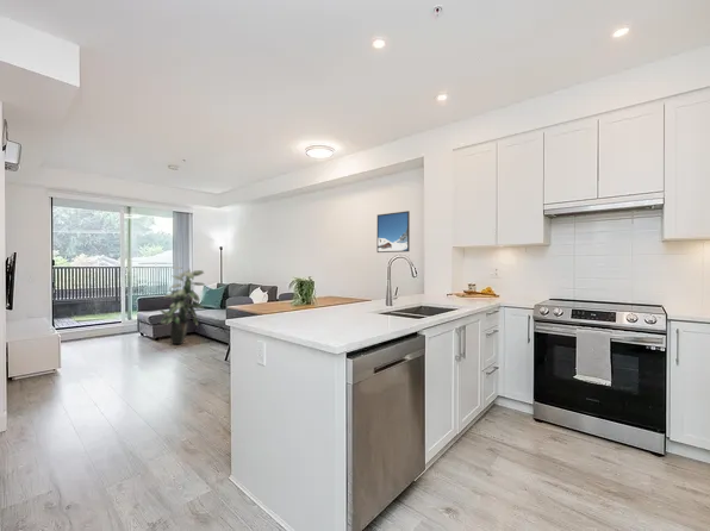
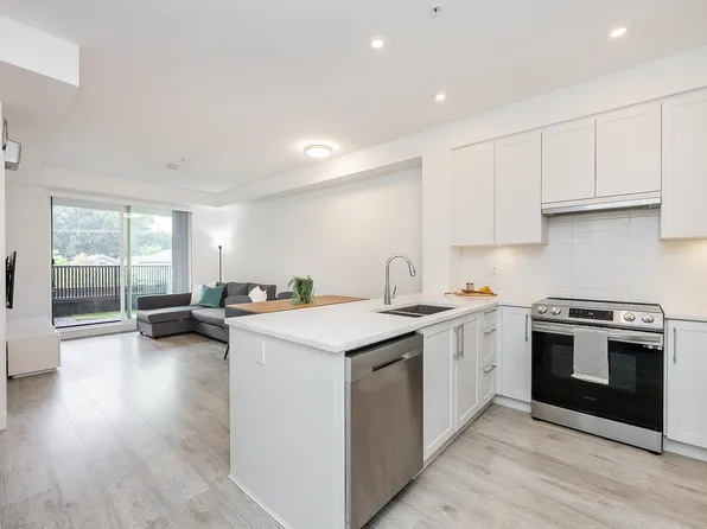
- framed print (392, 232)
- indoor plant (181, 305)
